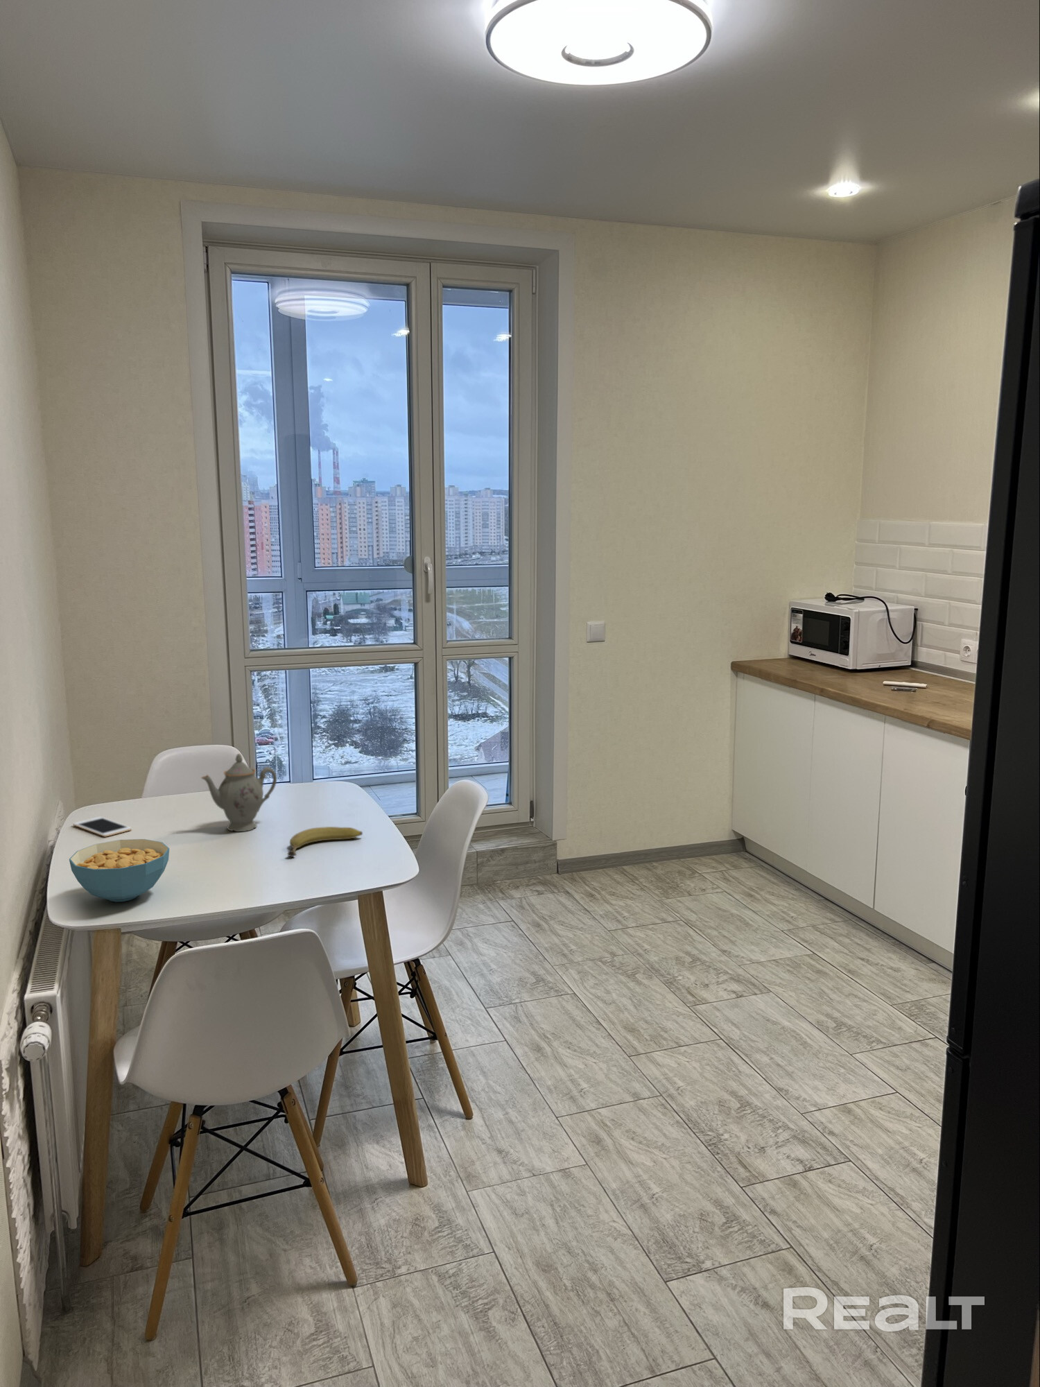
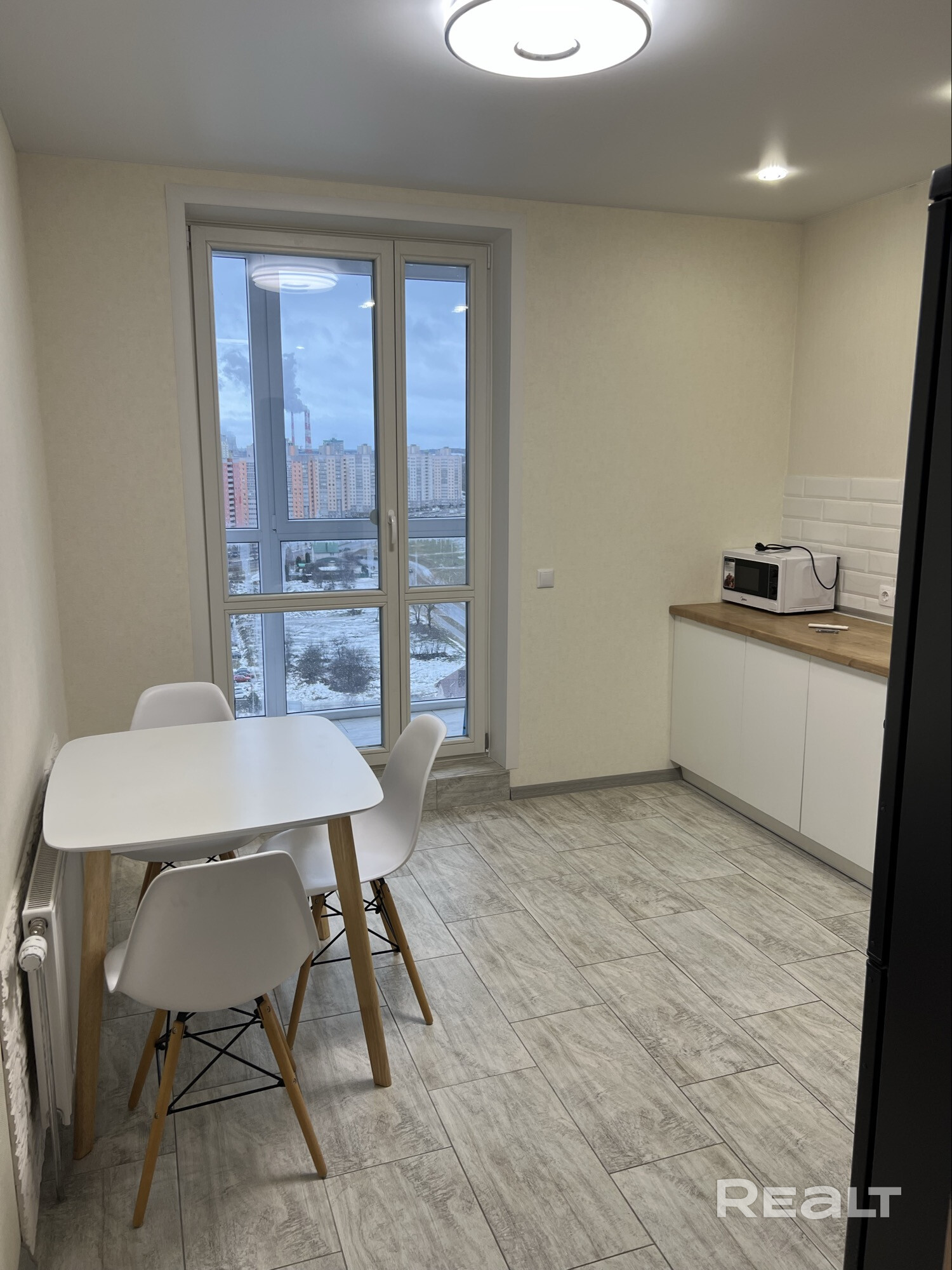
- chinaware (240, 791)
- cell phone (102, 826)
- cereal bowl (121, 875)
- fruit (324, 839)
